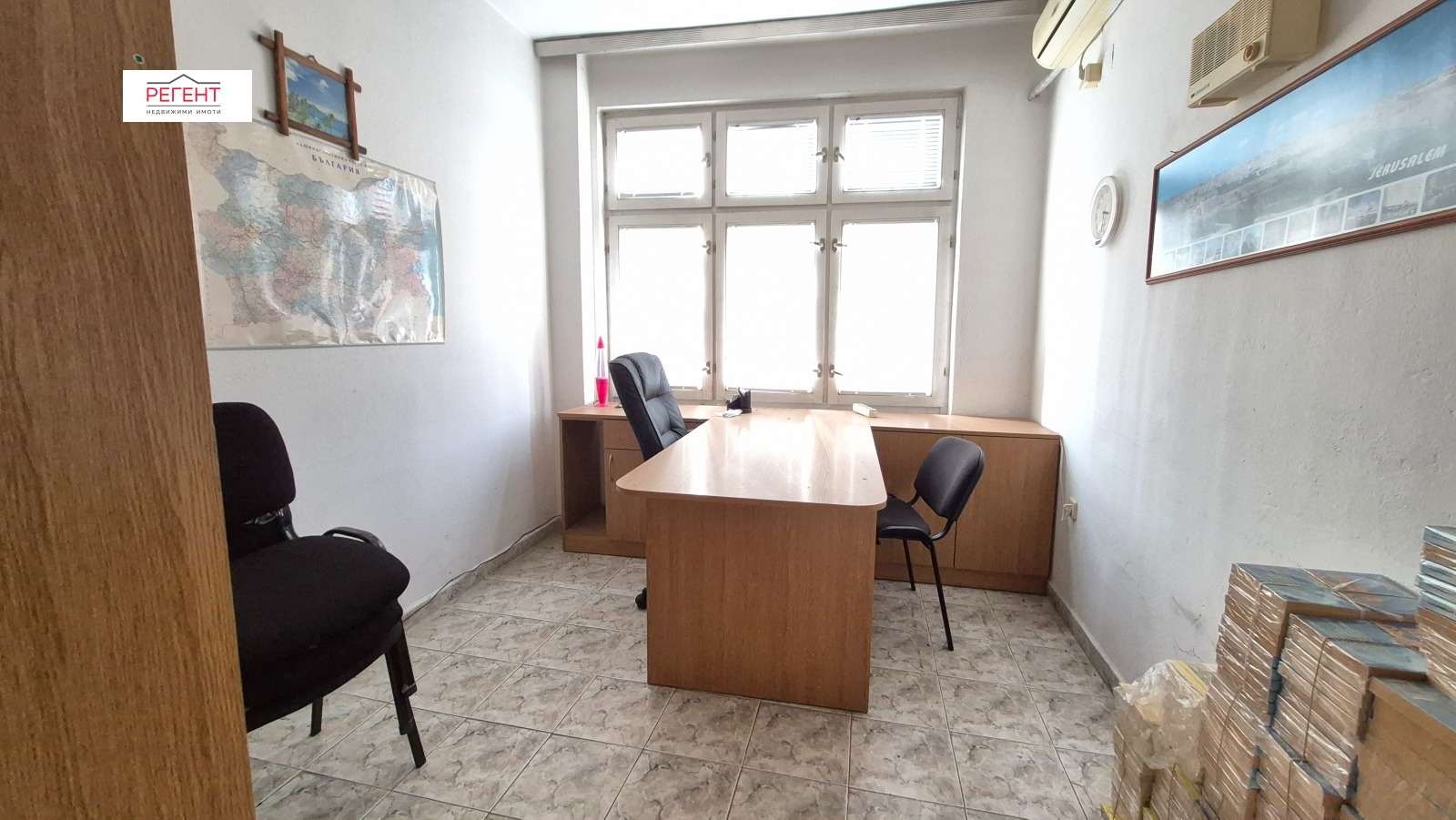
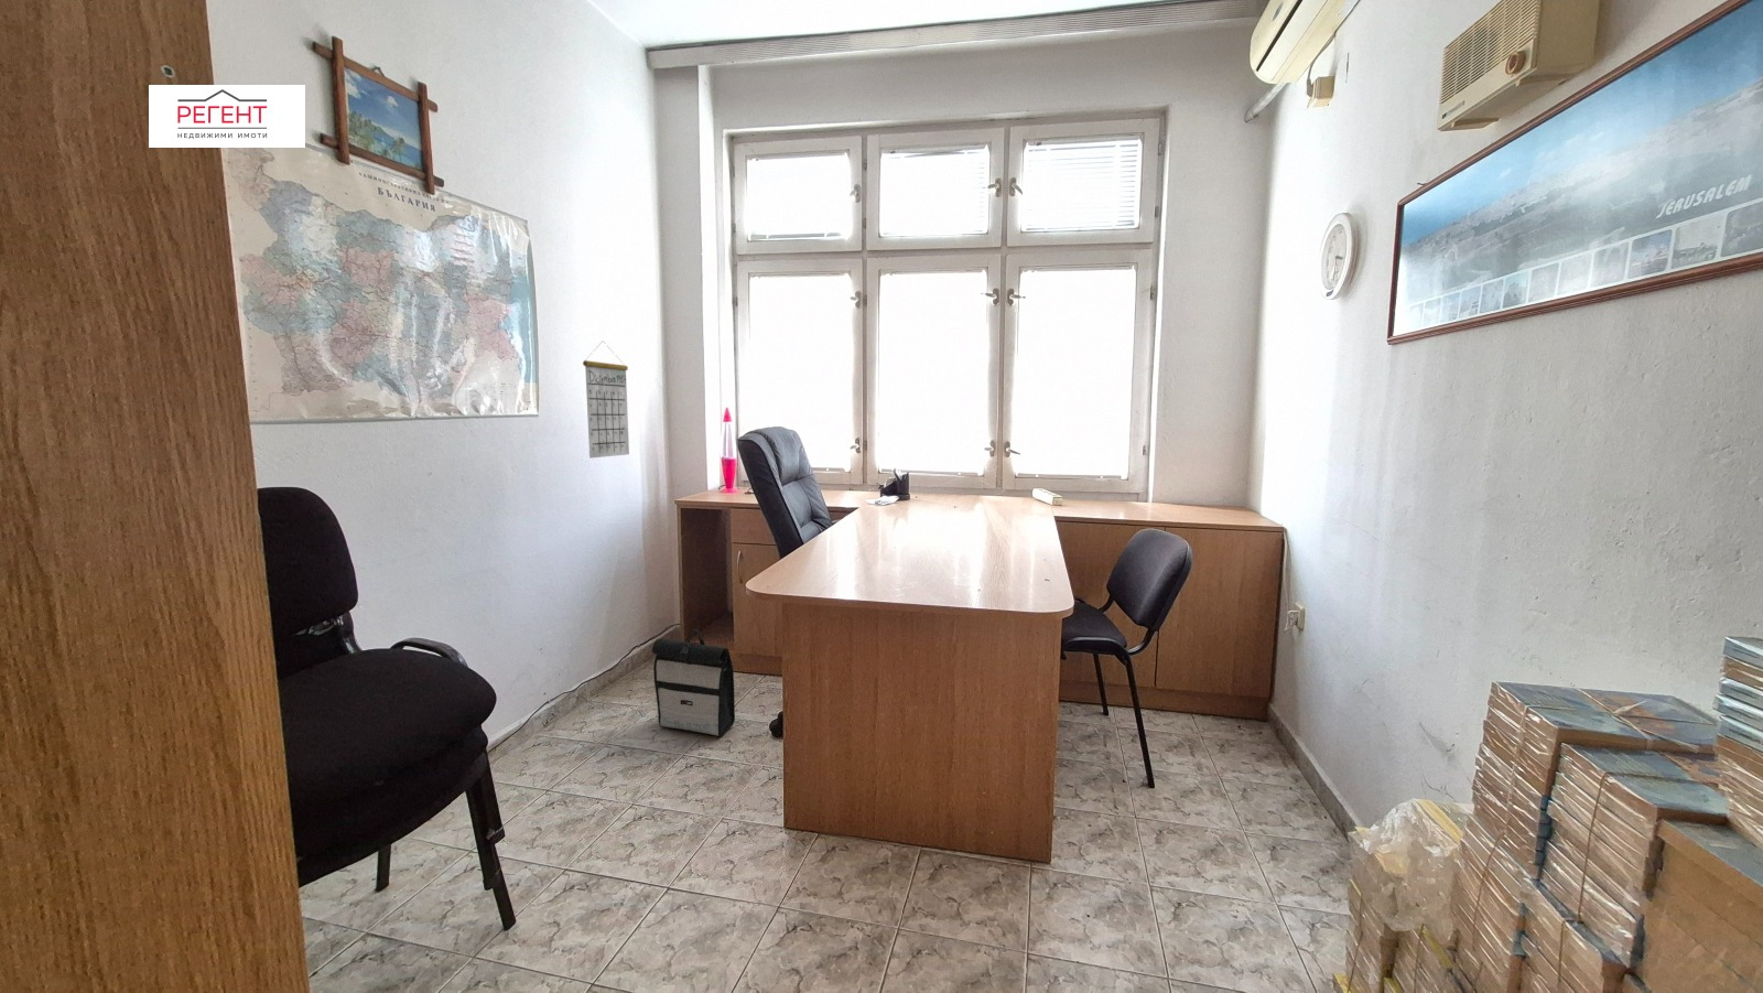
+ backpack (694, 679)
+ calendar (607, 398)
